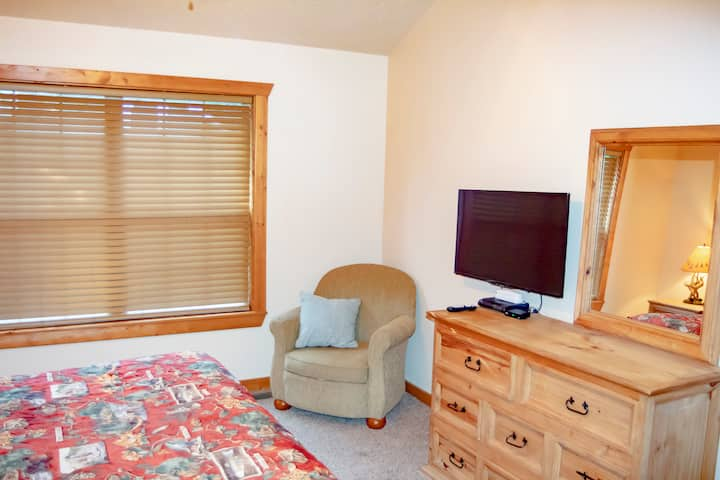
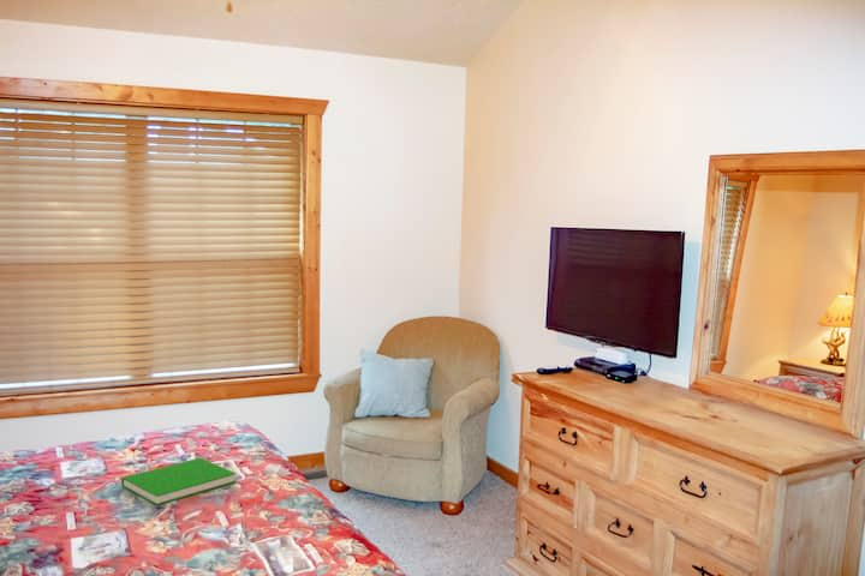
+ book (179, 479)
